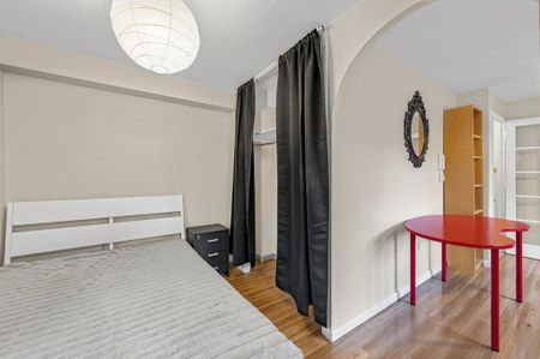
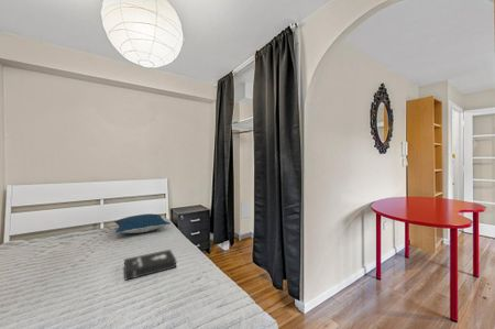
+ pillow (141, 222)
+ booklet (150, 263)
